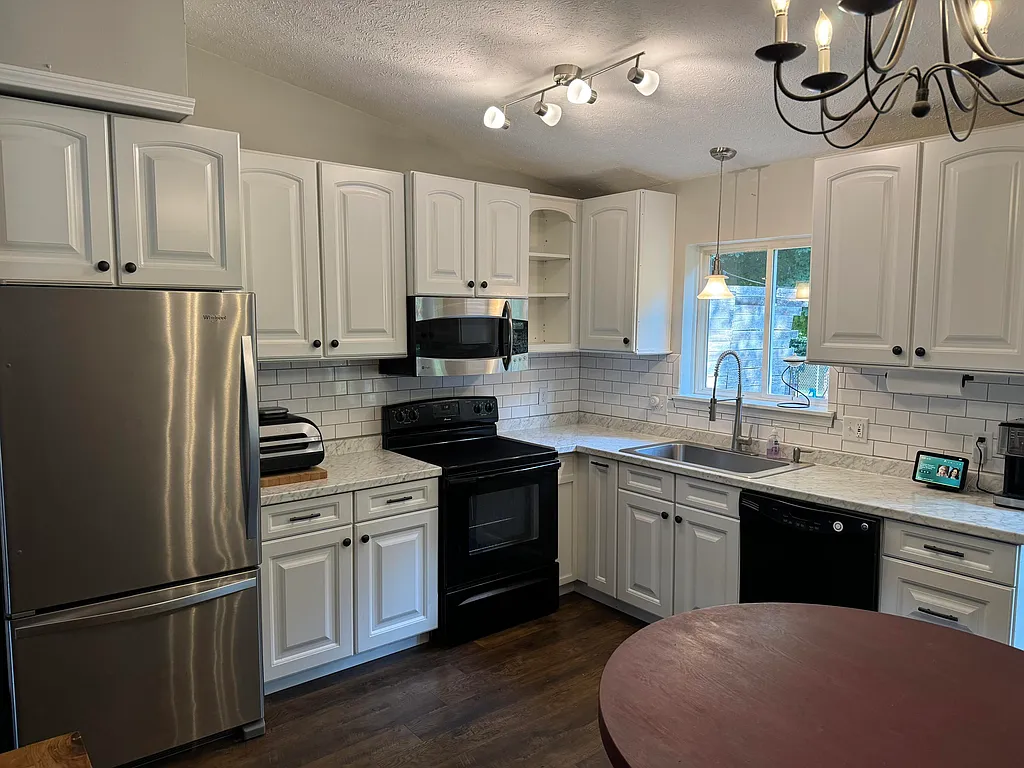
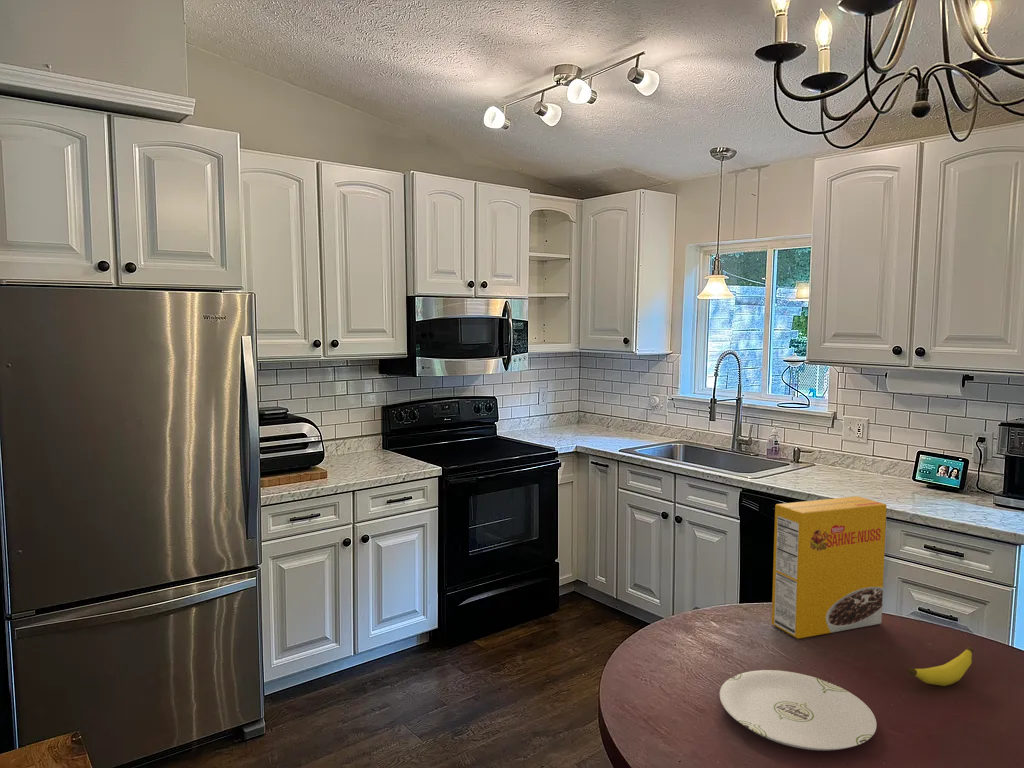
+ banana (947, 669)
+ cereal box (828, 564)
+ plate (794, 710)
